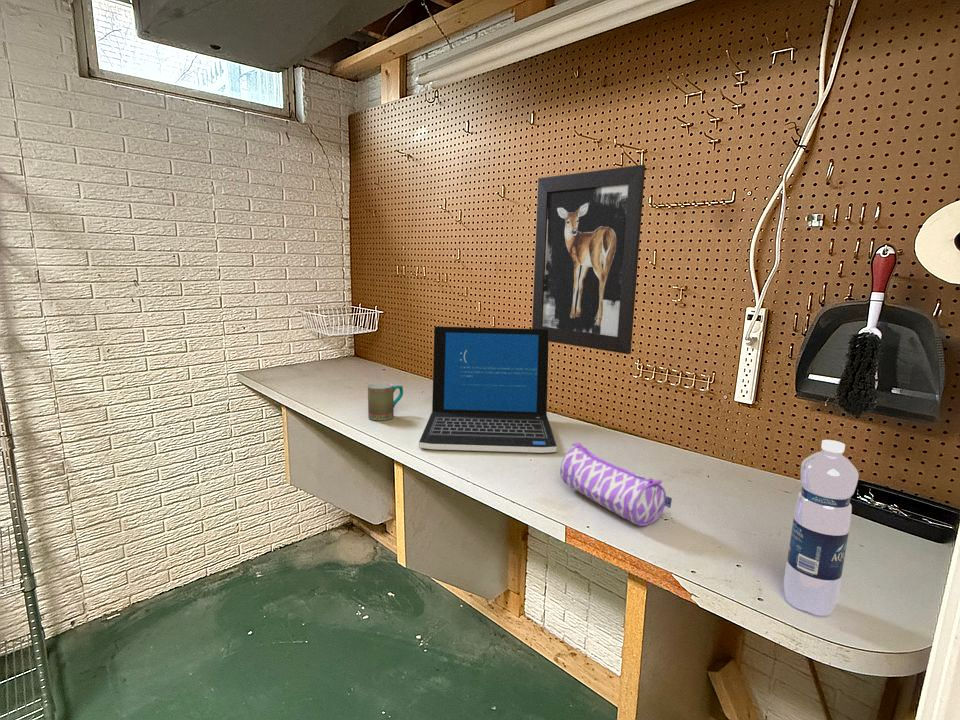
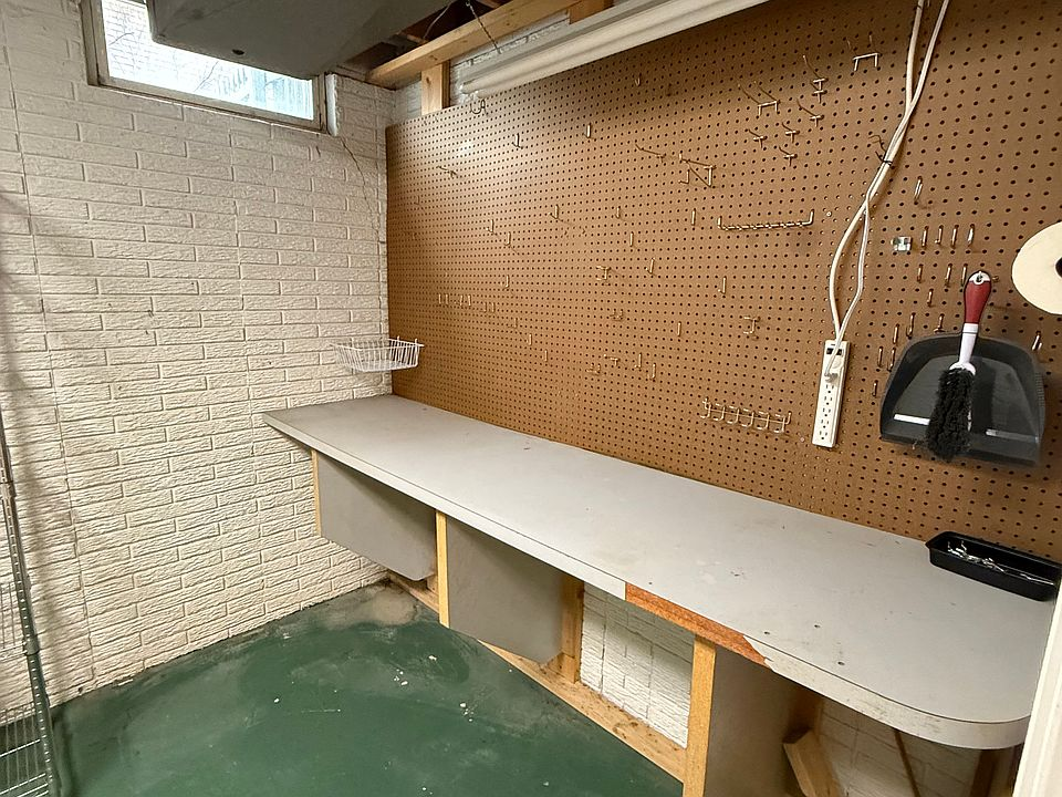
- pencil case (610, 482)
- water bottle (820, 525)
- laptop (489, 383)
- wall art (582, 261)
- mug (386, 400)
